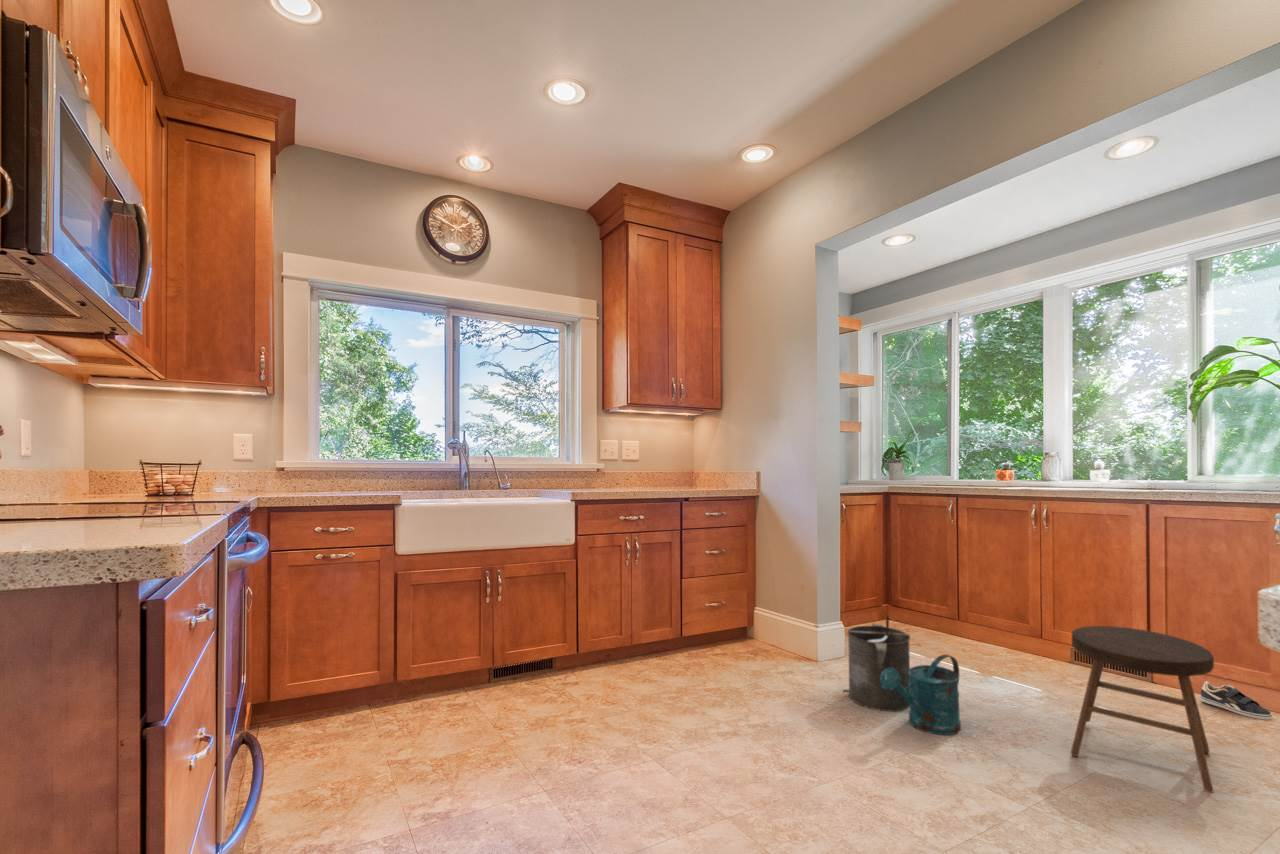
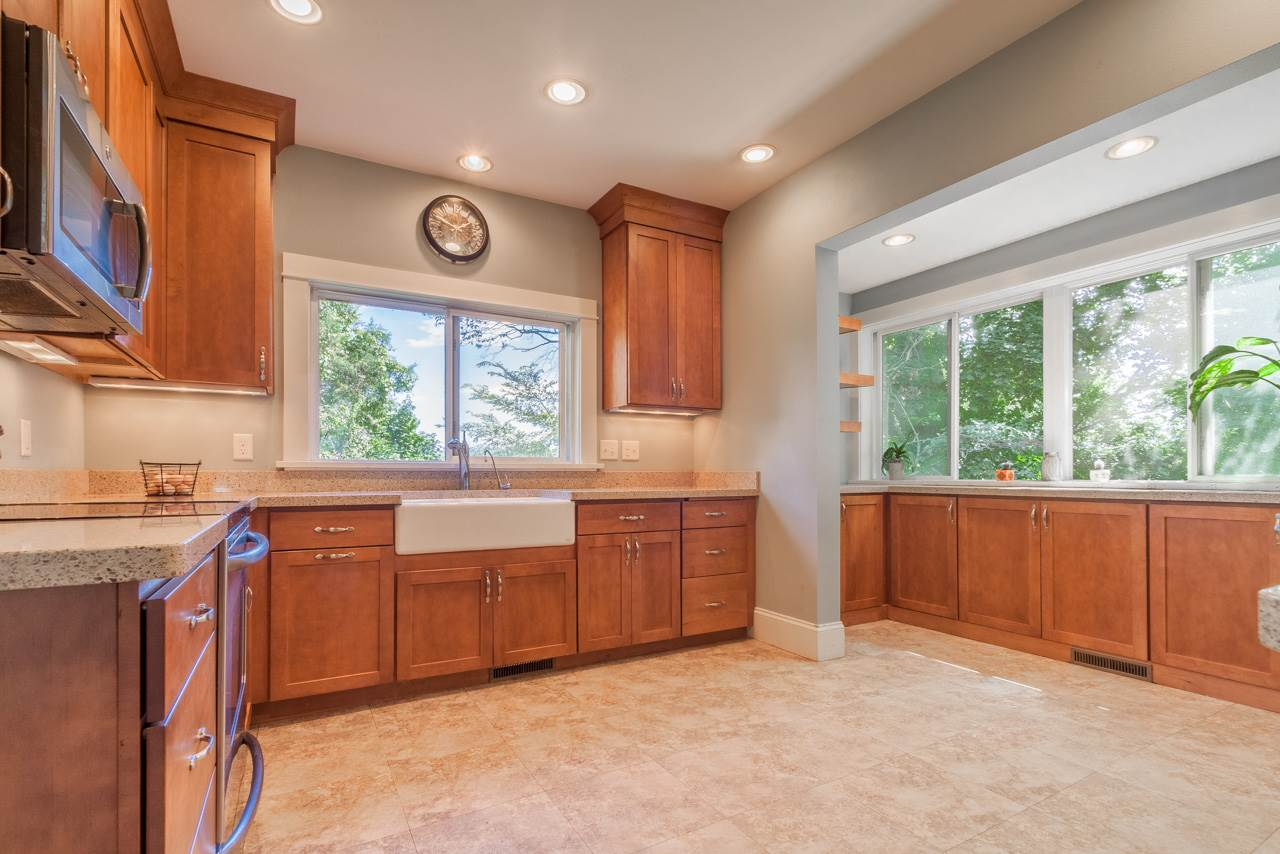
- bucket (879, 657)
- stool (1138, 695)
- sneaker (1234, 699)
- watering can (923, 694)
